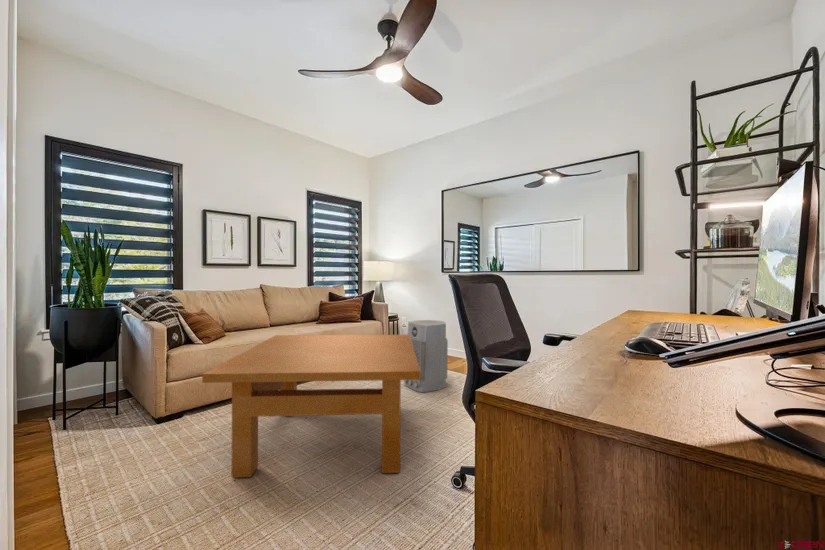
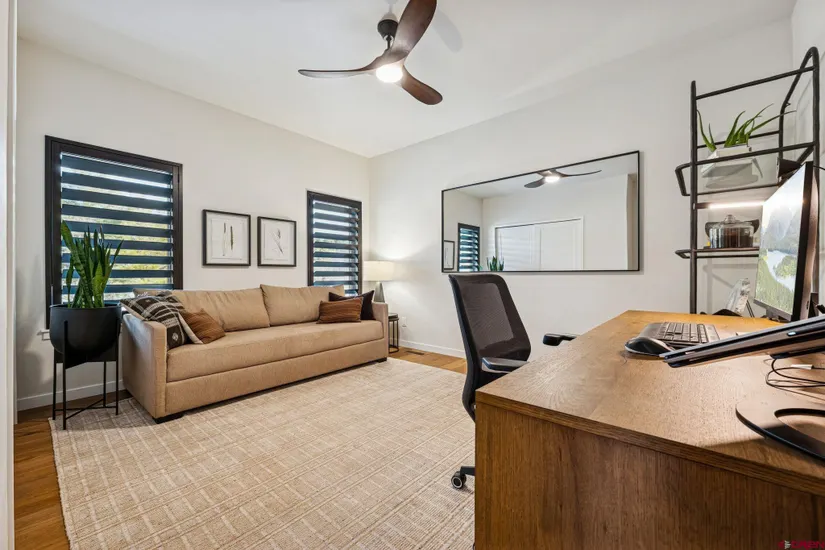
- air purifier (427, 353)
- table (331, 392)
